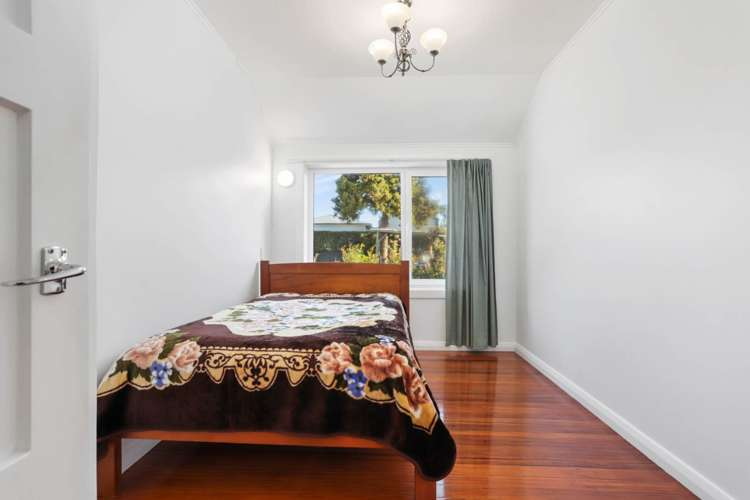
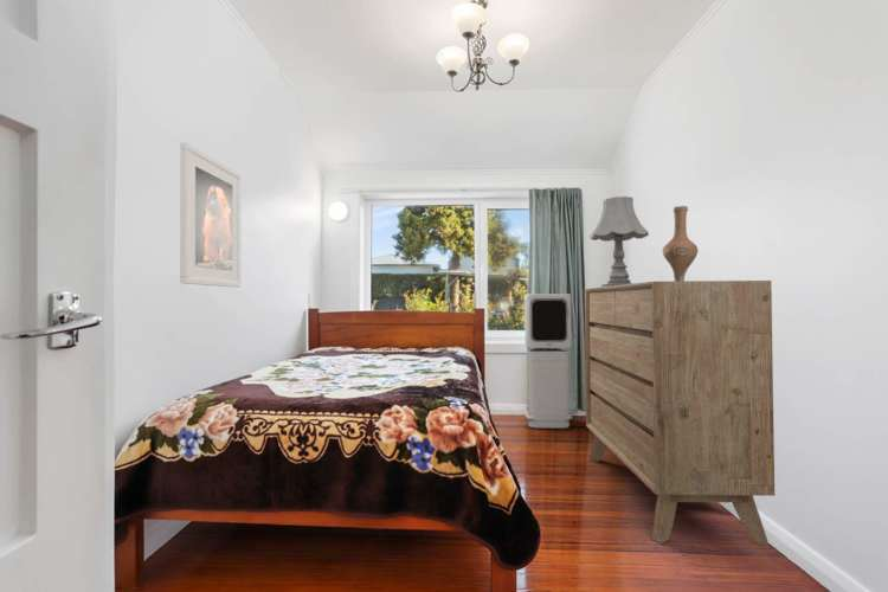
+ air purifier (545, 358)
+ dresser (658, 388)
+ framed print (213, 223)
+ vase (680, 244)
+ table lamp (619, 243)
